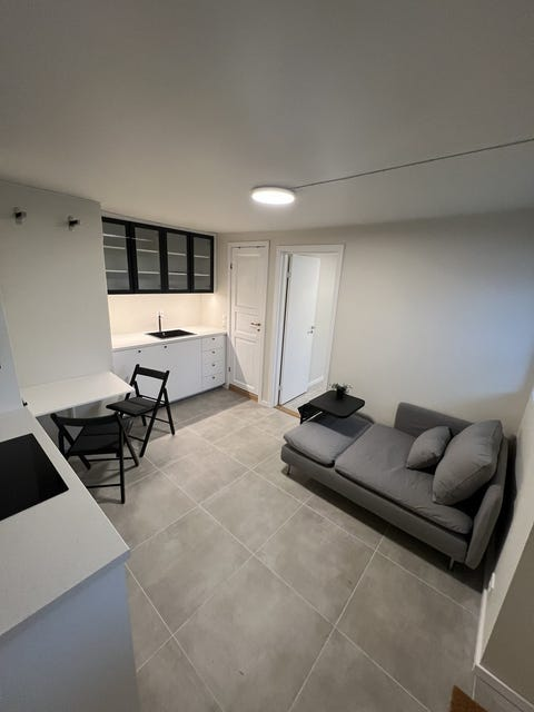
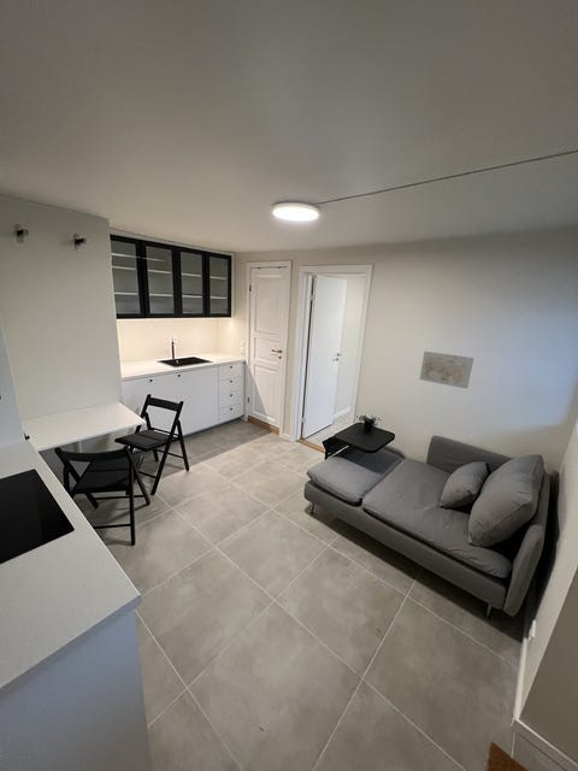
+ wall art (444, 369)
